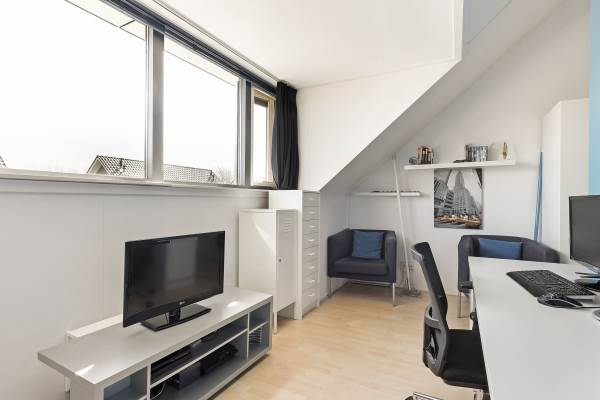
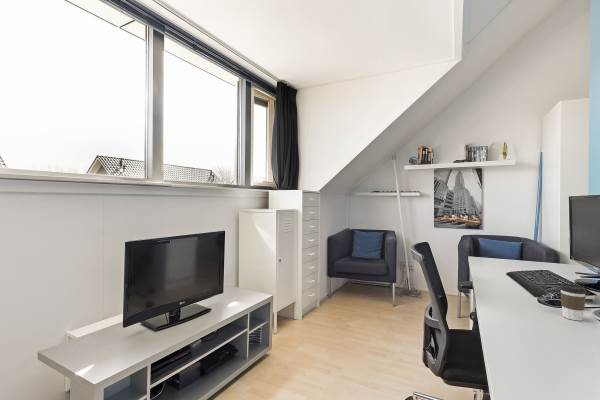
+ coffee cup (572, 302)
